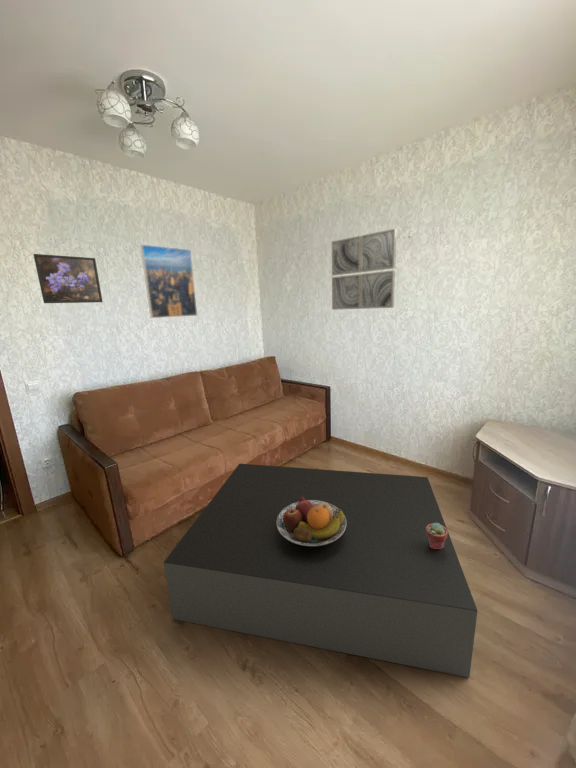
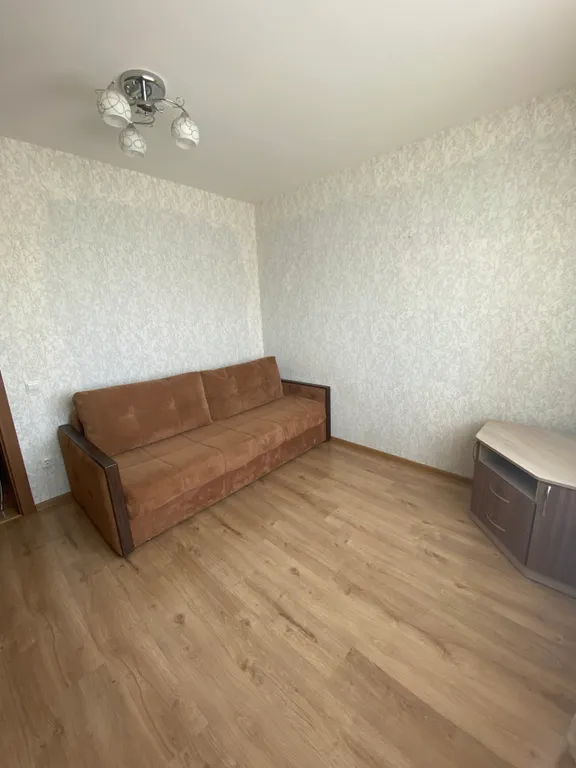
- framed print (70, 279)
- coffee table (321, 545)
- fruit bowl (311, 517)
- wall art (361, 274)
- potted succulent (436, 533)
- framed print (171, 283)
